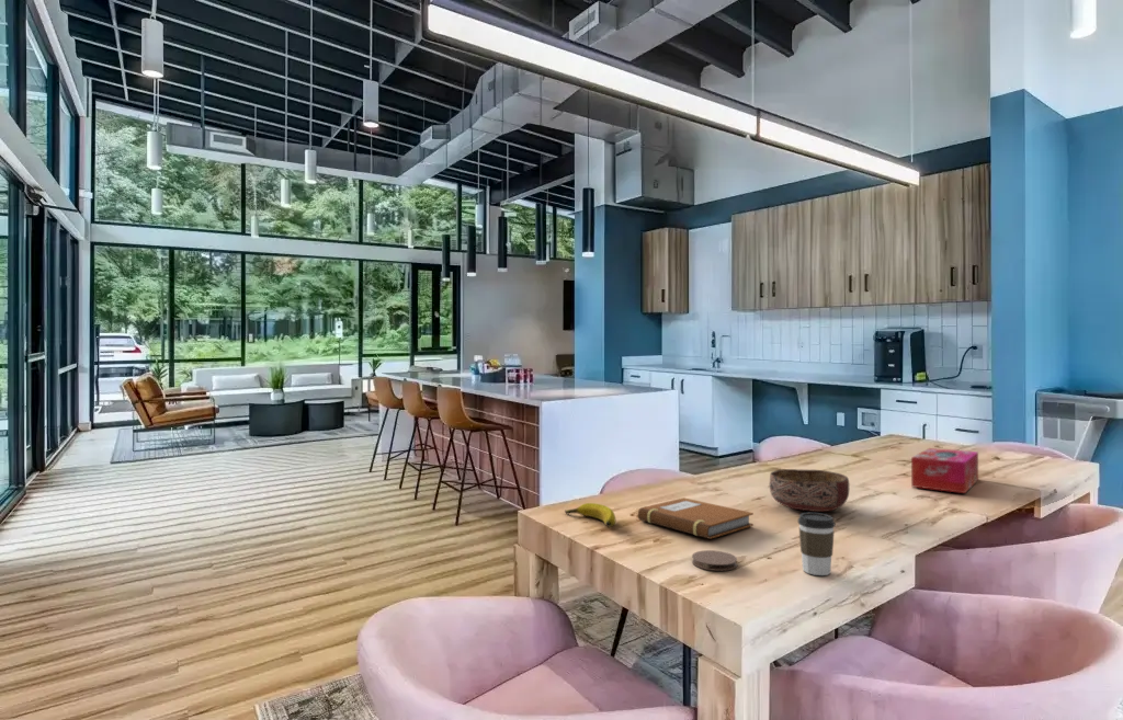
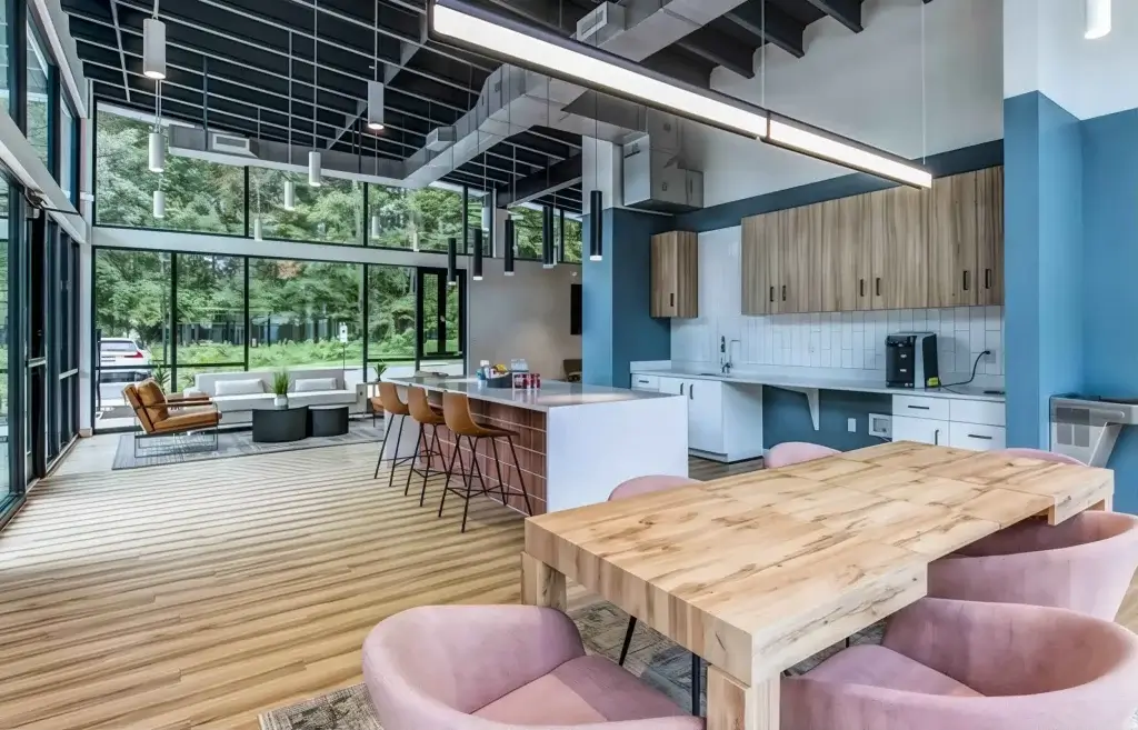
- coffee cup (816, 544)
- bowl (808, 491)
- notebook (692, 516)
- coaster (714, 560)
- tissue box (945, 468)
- banana (593, 512)
